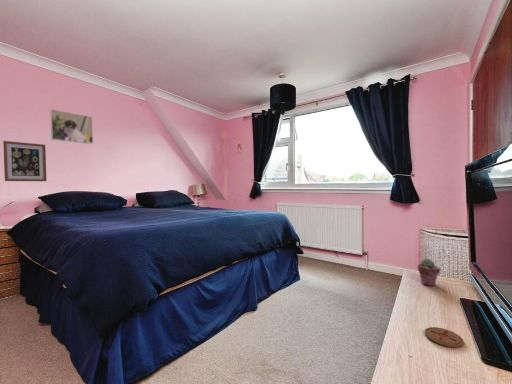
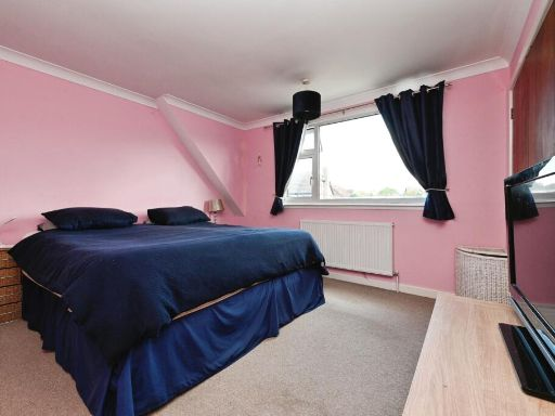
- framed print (72, 127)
- potted succulent (428, 271)
- wall art (25, 162)
- coaster (443, 336)
